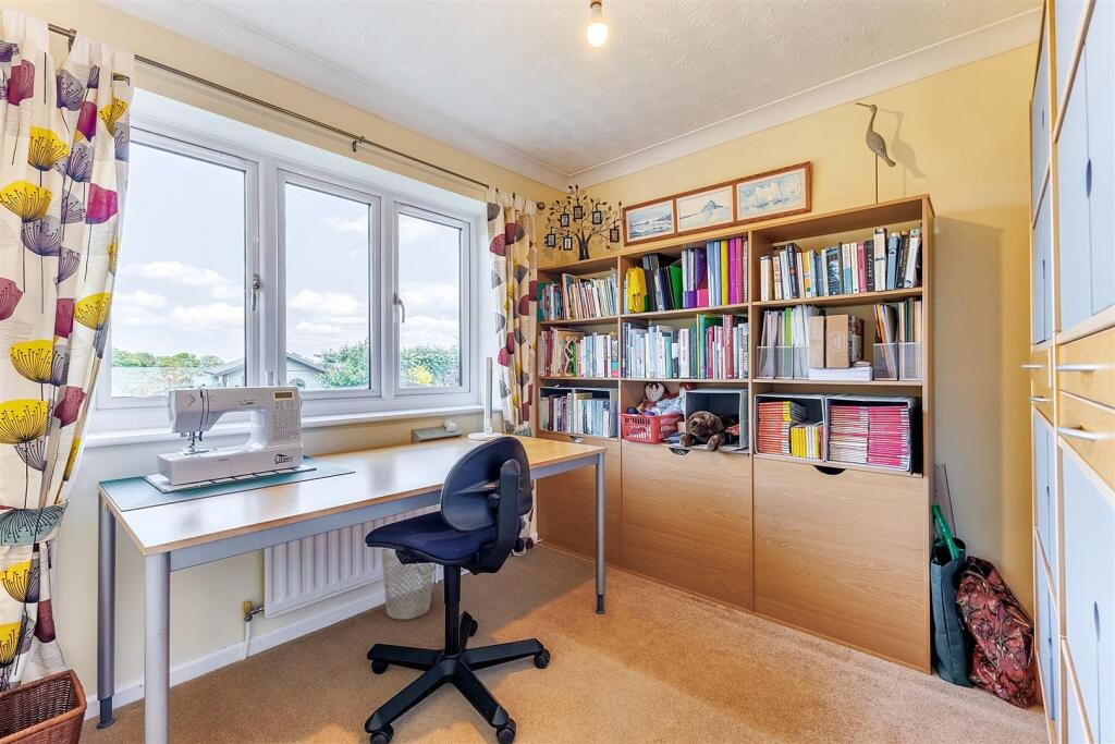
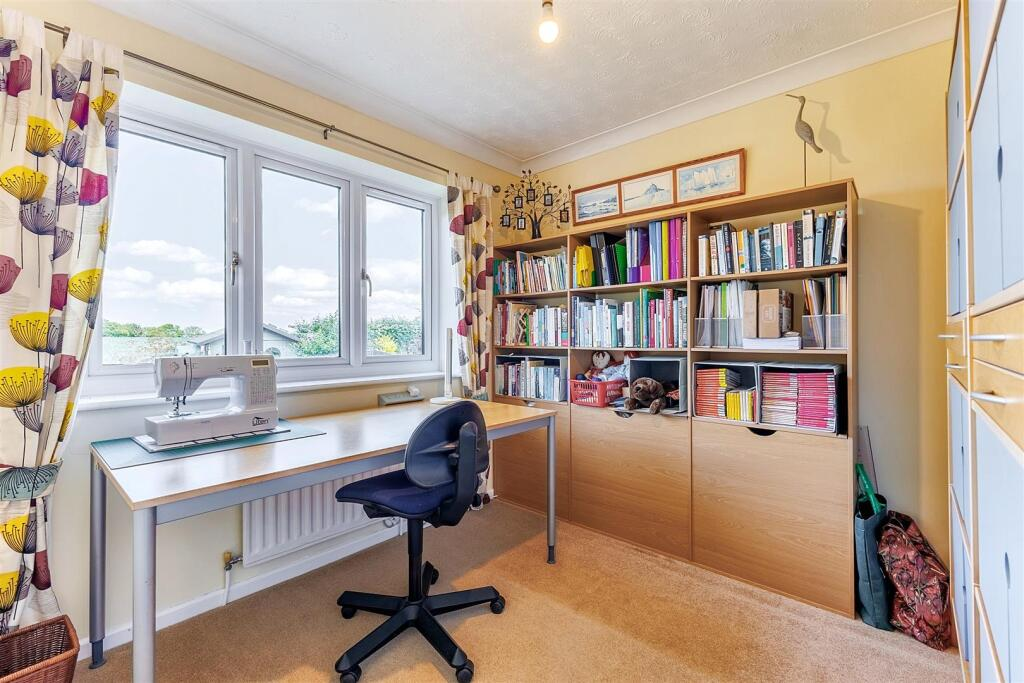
- wastebasket (407, 577)
